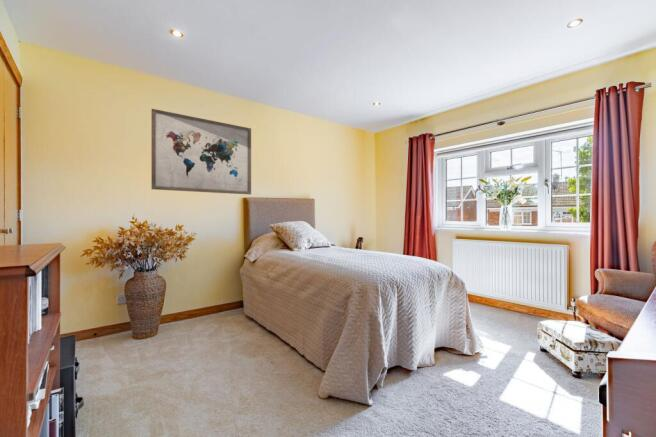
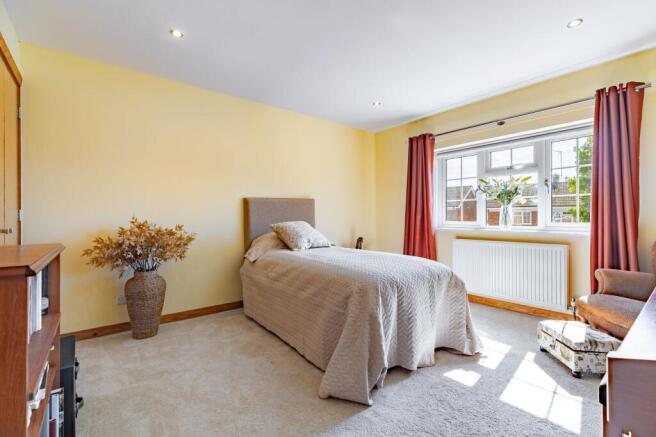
- wall art (206, 155)
